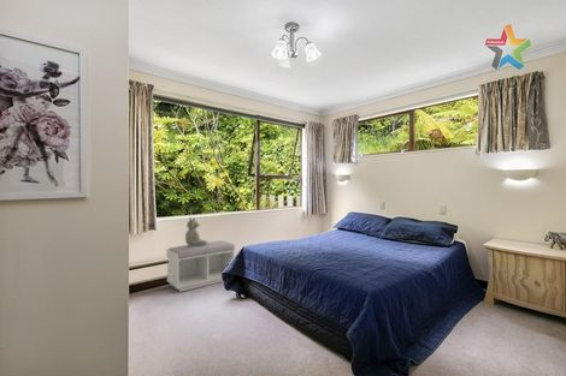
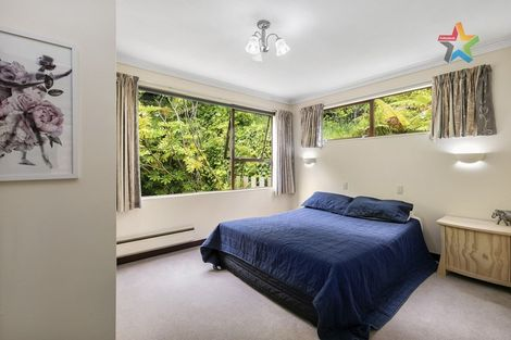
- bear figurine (195, 231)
- bench (201, 263)
